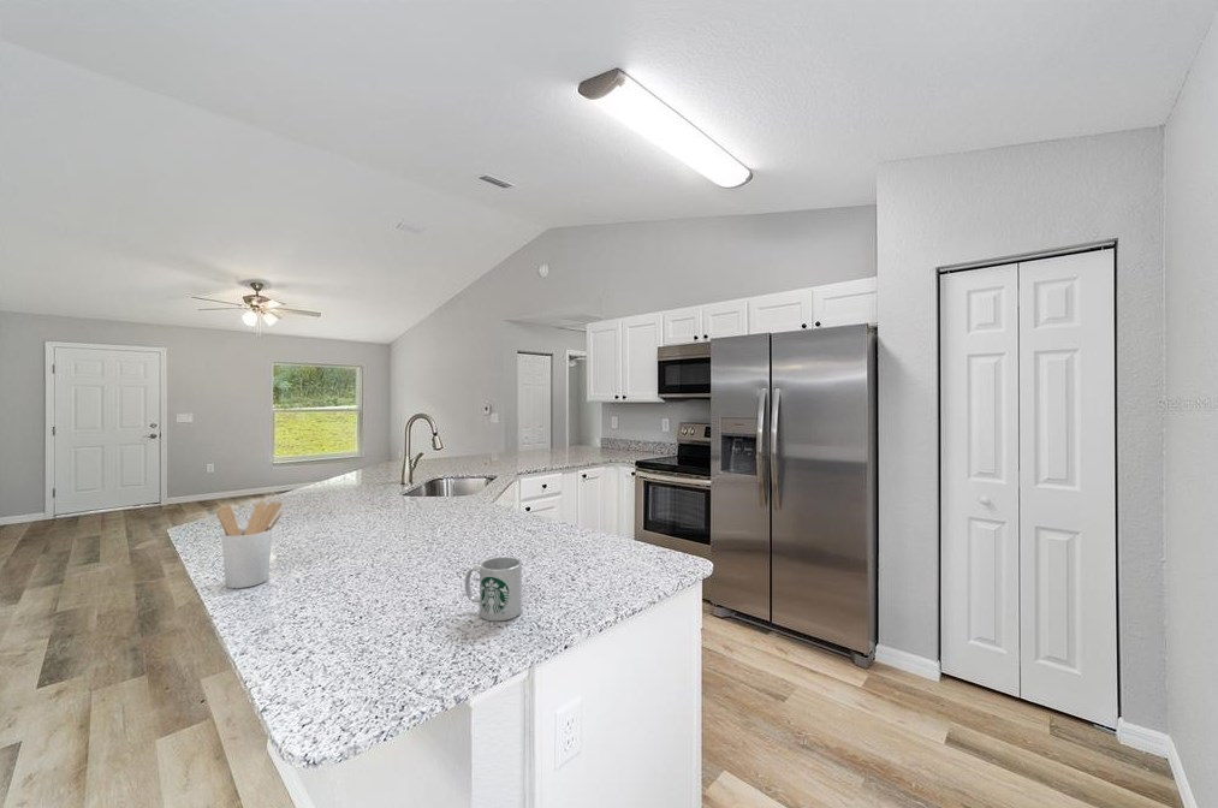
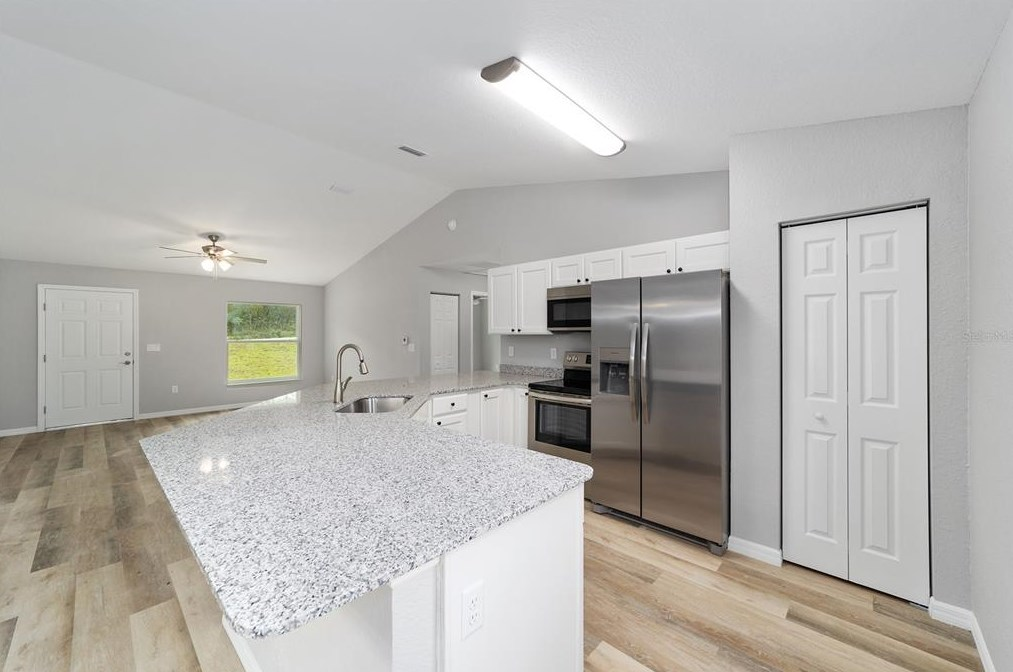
- utensil holder (254, 540)
- mug (492, 587)
